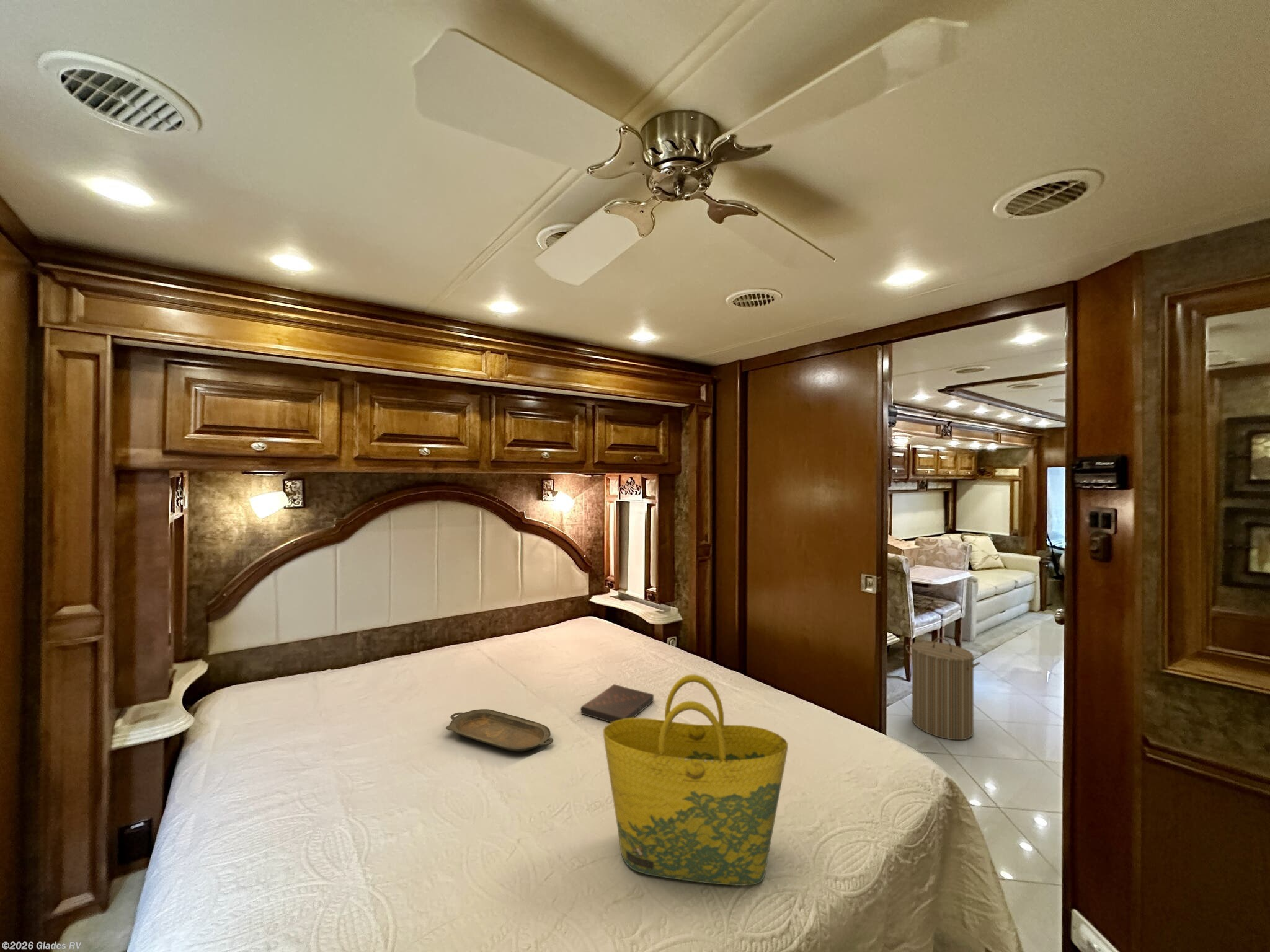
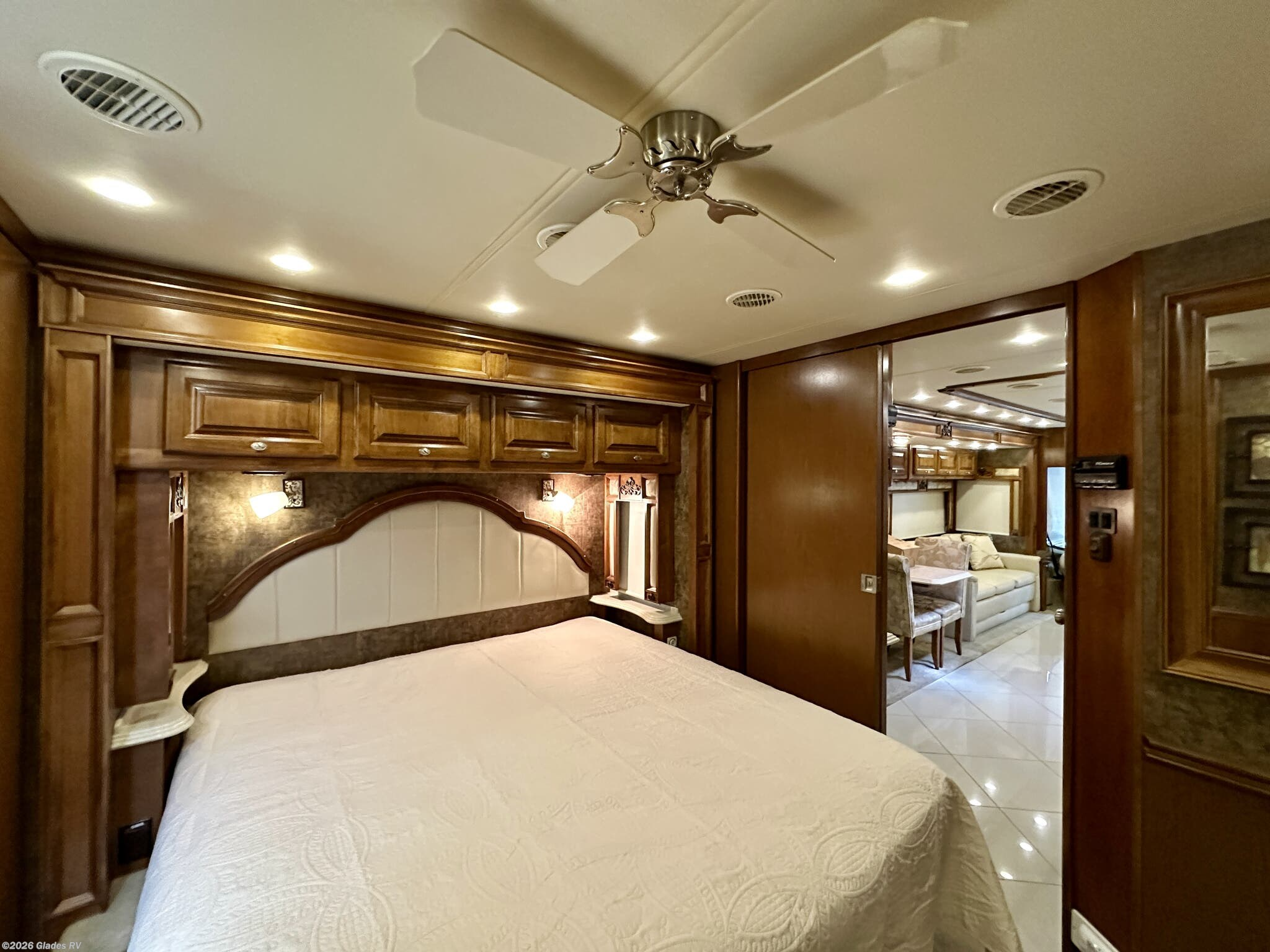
- book (618, 703)
- serving tray (499, 731)
- laundry hamper (941, 682)
- tote bag (693, 771)
